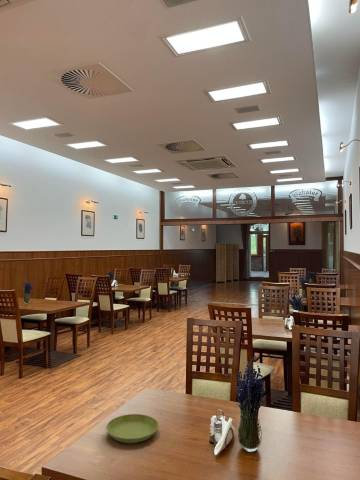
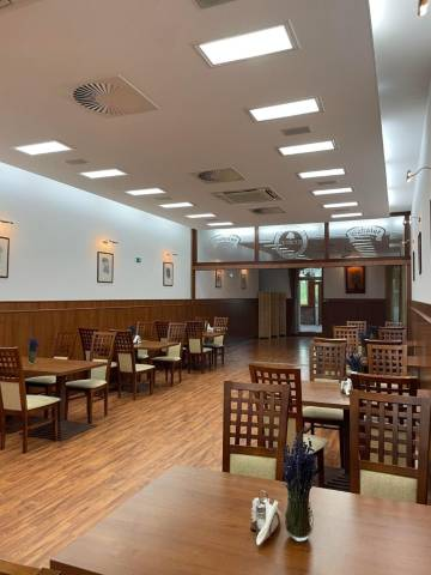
- saucer (132, 429)
